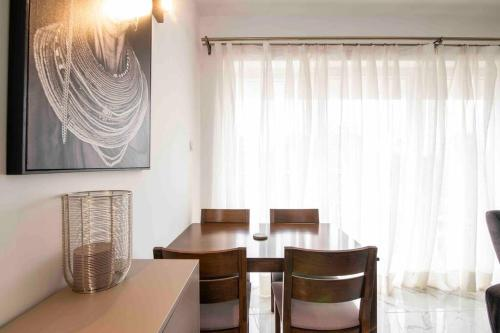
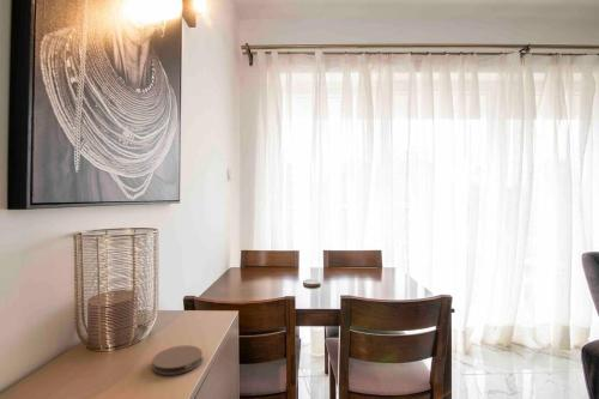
+ coaster (177, 358)
